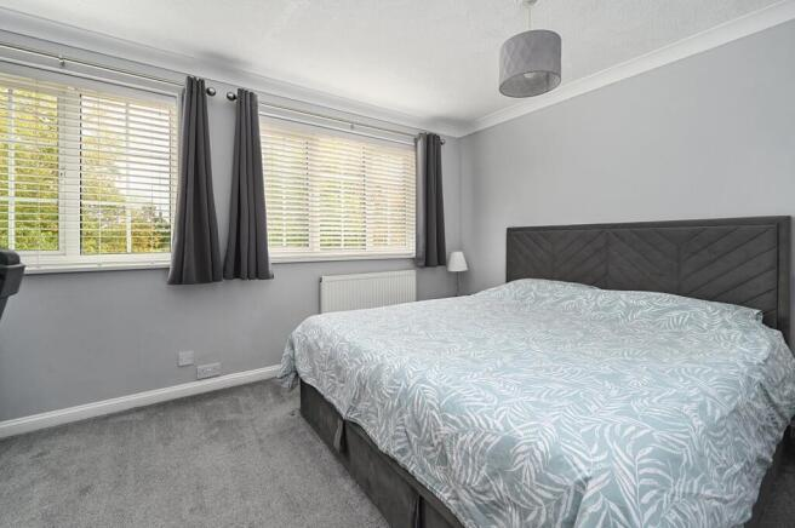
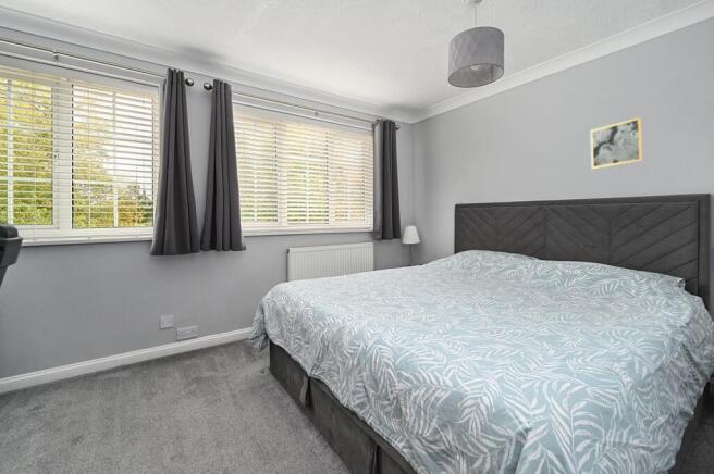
+ wall art (615, 145)
